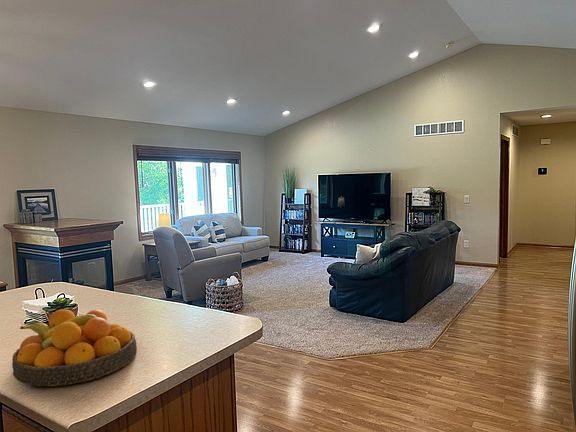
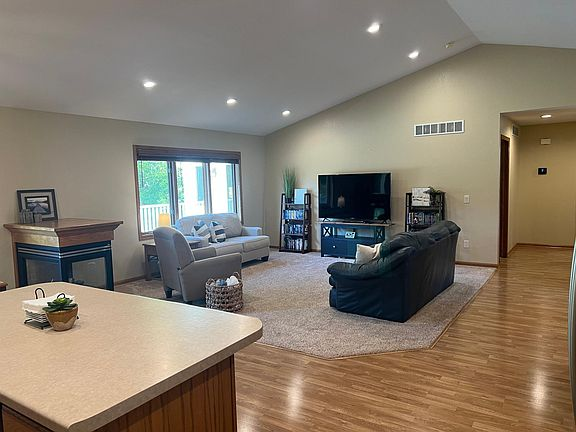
- fruit bowl (76, 337)
